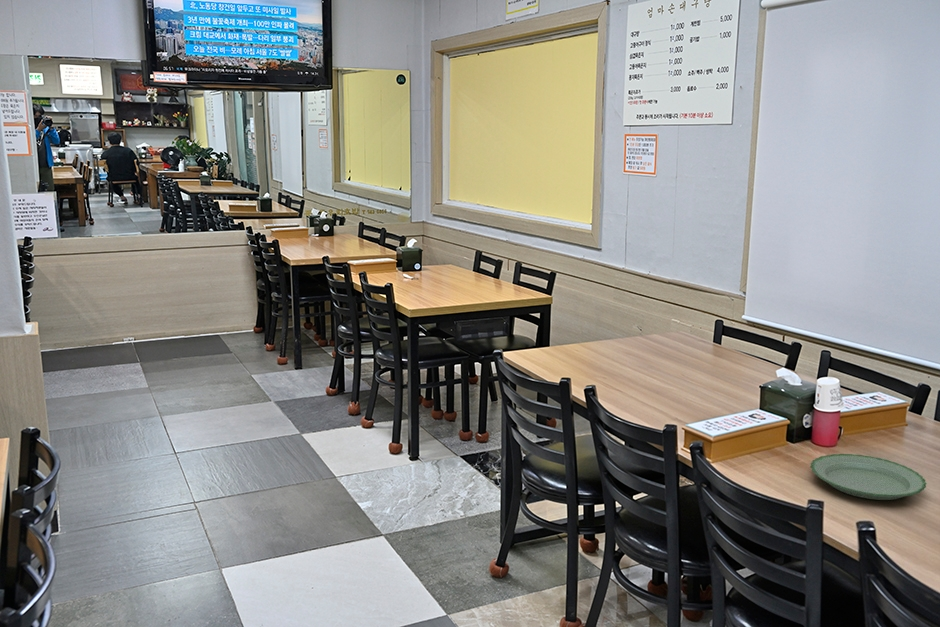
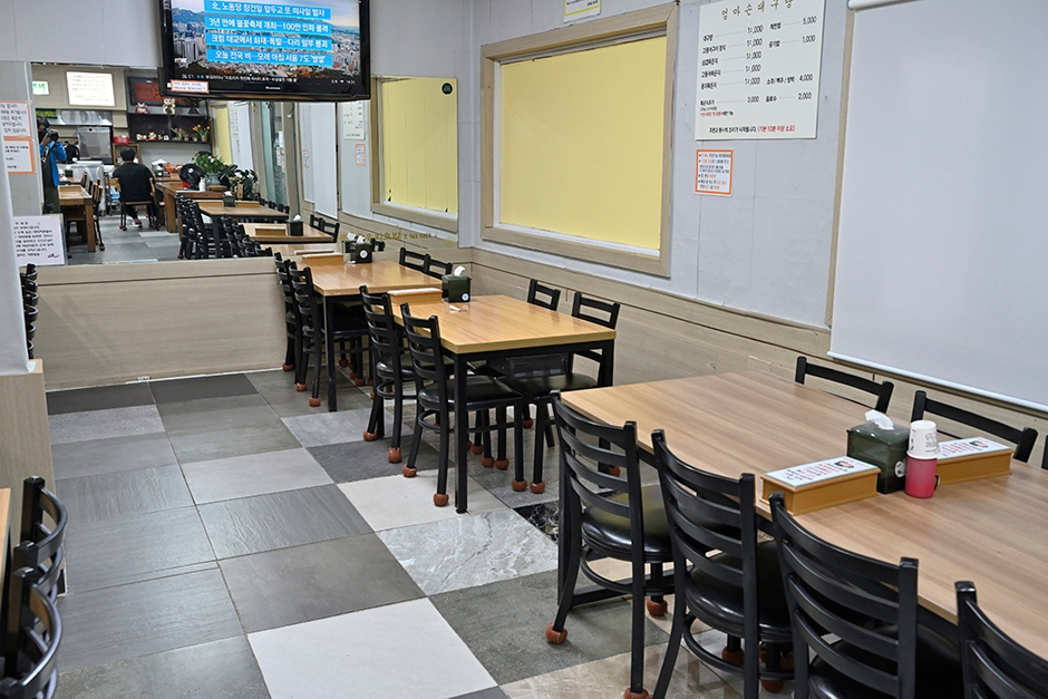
- plate (866, 478)
